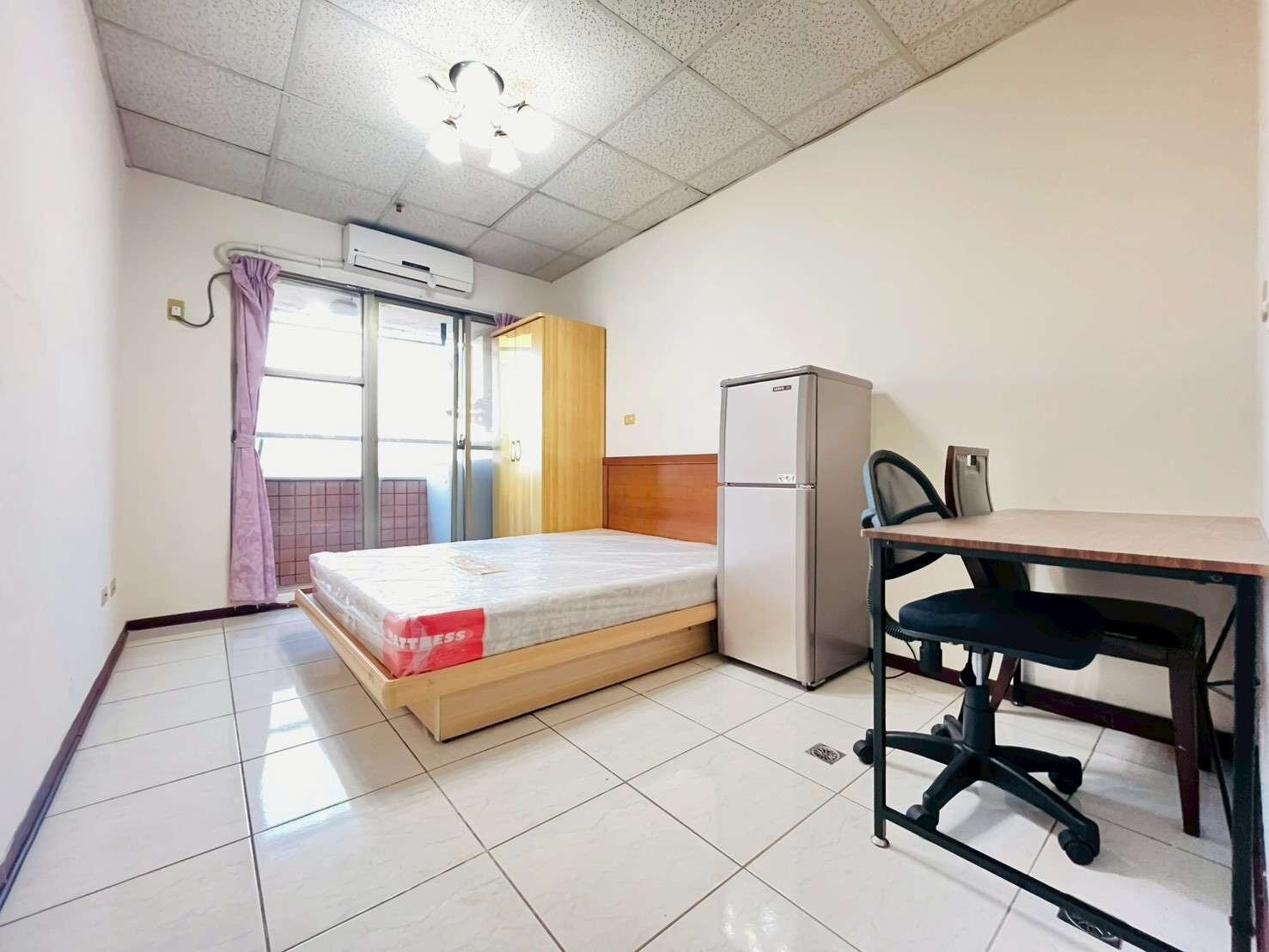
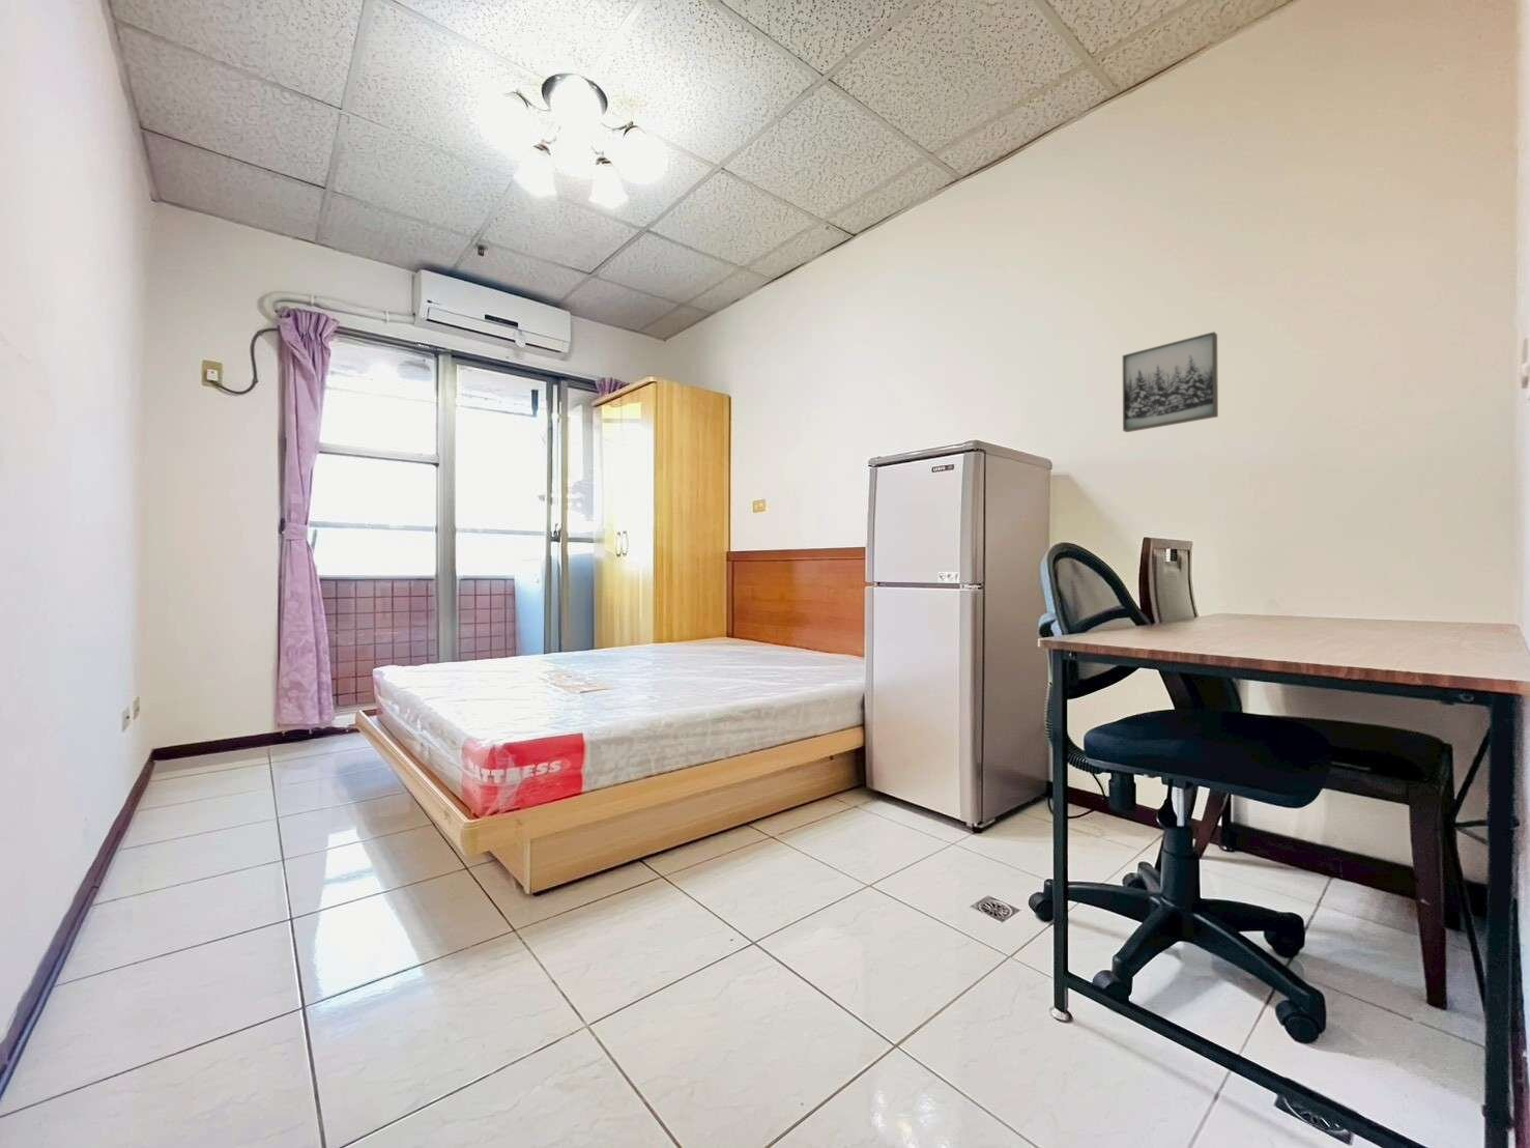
+ wall art (1167, 385)
